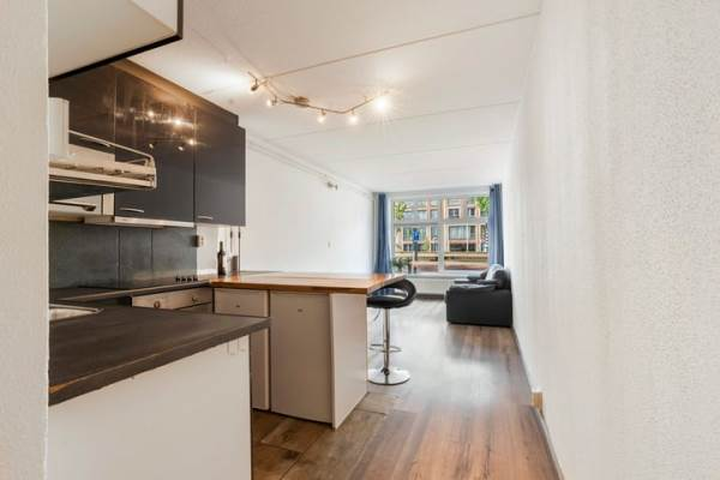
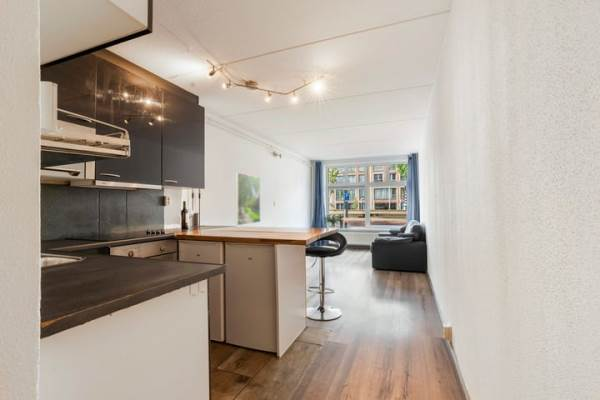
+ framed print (248, 199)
